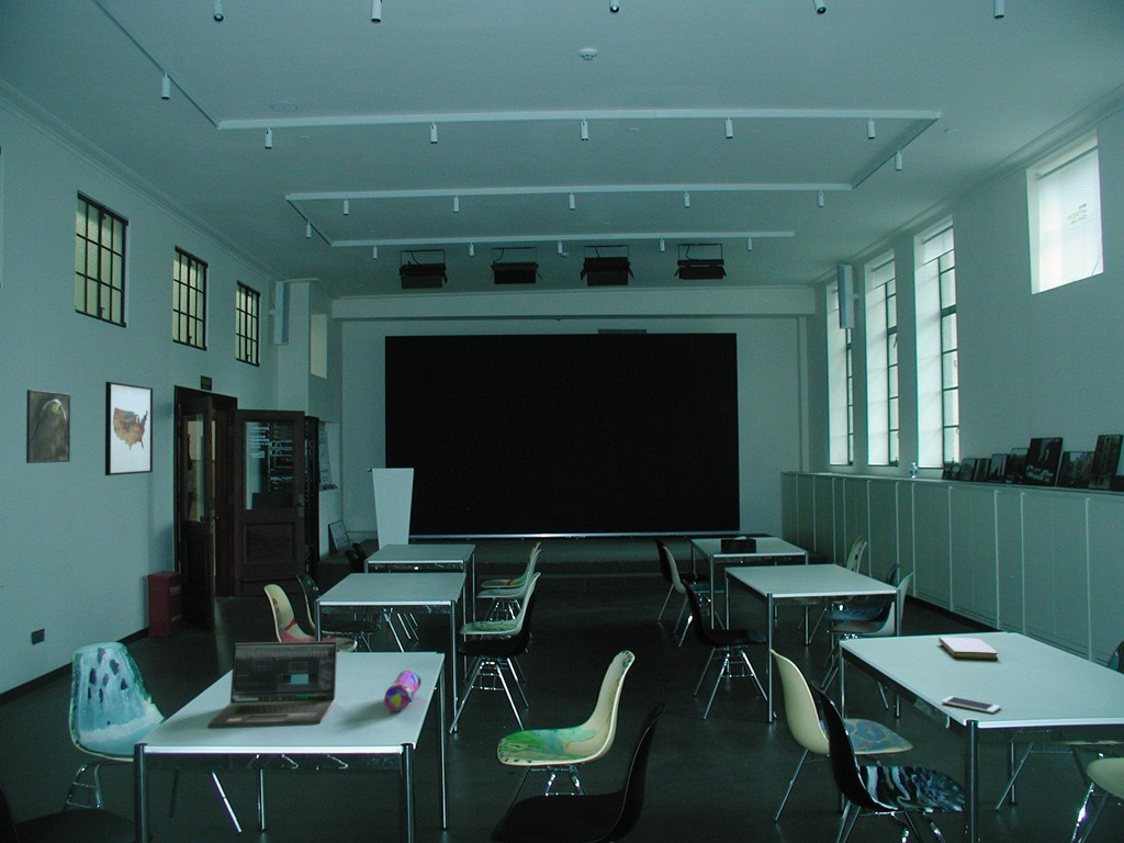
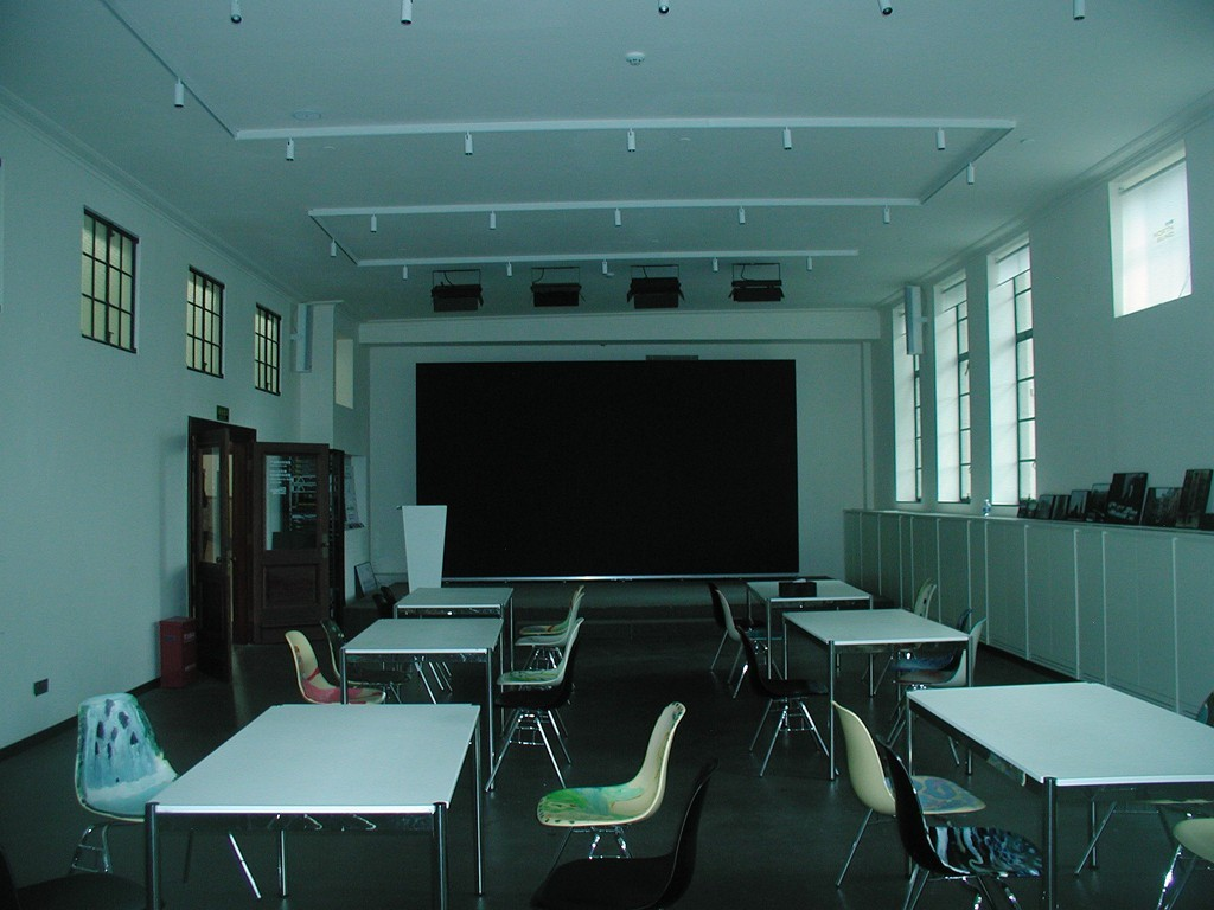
- notebook (967, 648)
- cell phone (970, 704)
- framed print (48, 427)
- pencil case (403, 689)
- wall art (130, 429)
- laptop (276, 682)
